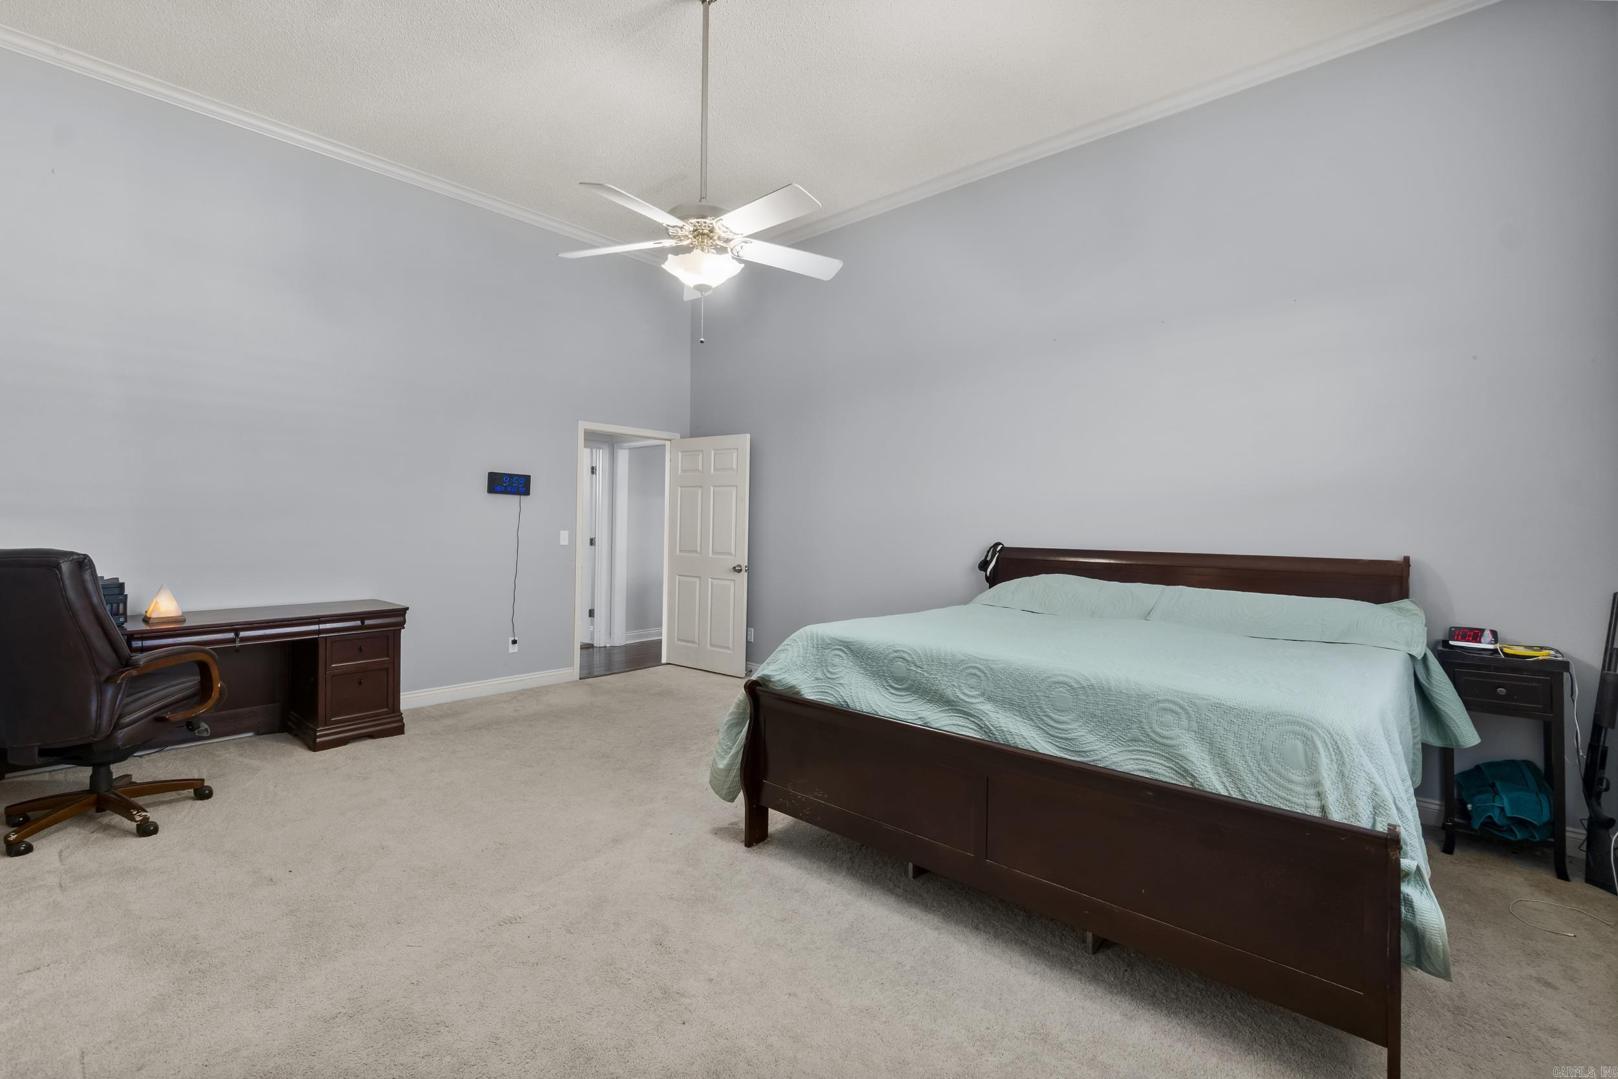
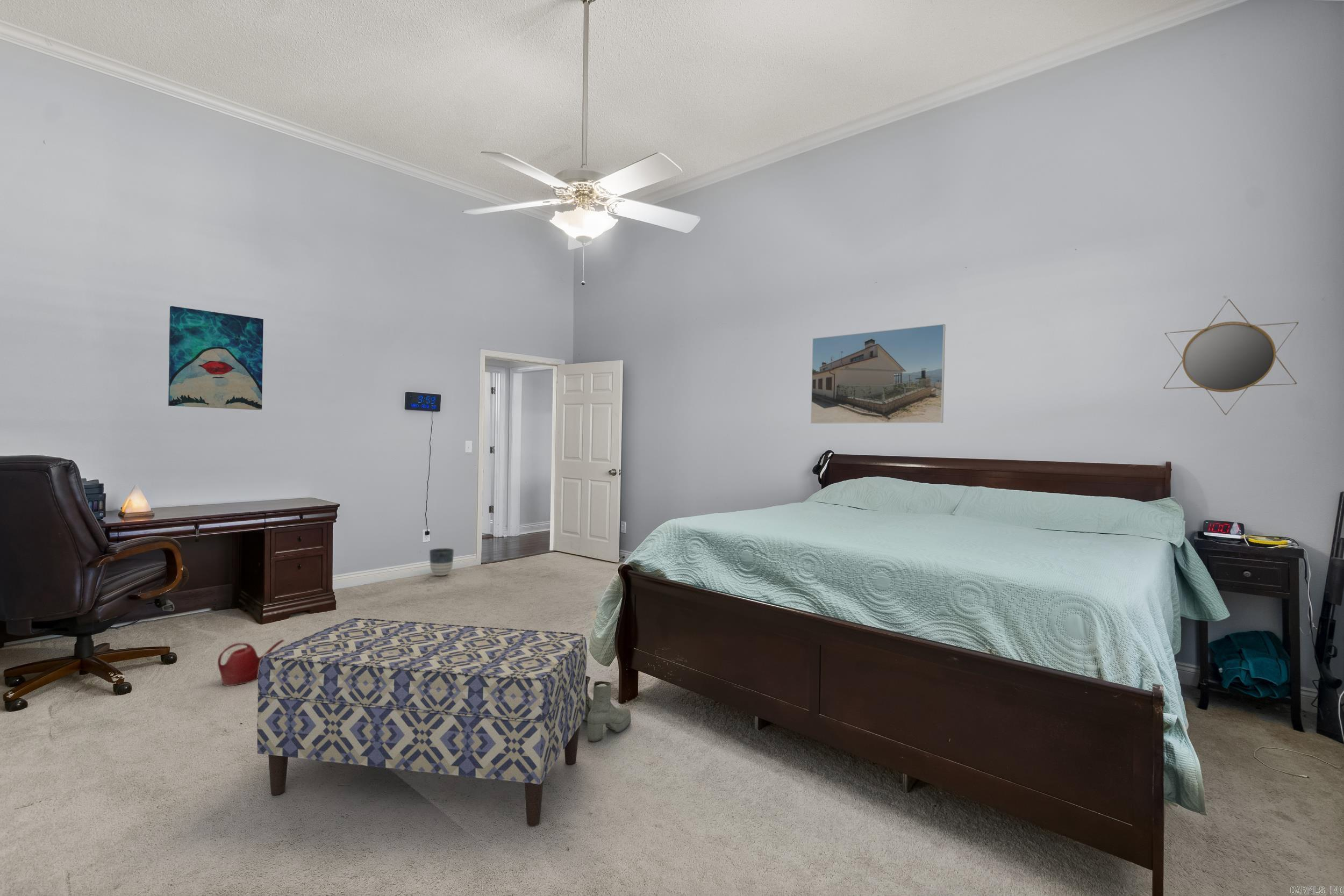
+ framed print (873, 377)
+ planter (441, 562)
+ bench (433, 710)
+ wall art (218, 360)
+ home mirror (1227, 357)
+ watering can (252, 659)
+ boots (598, 702)
